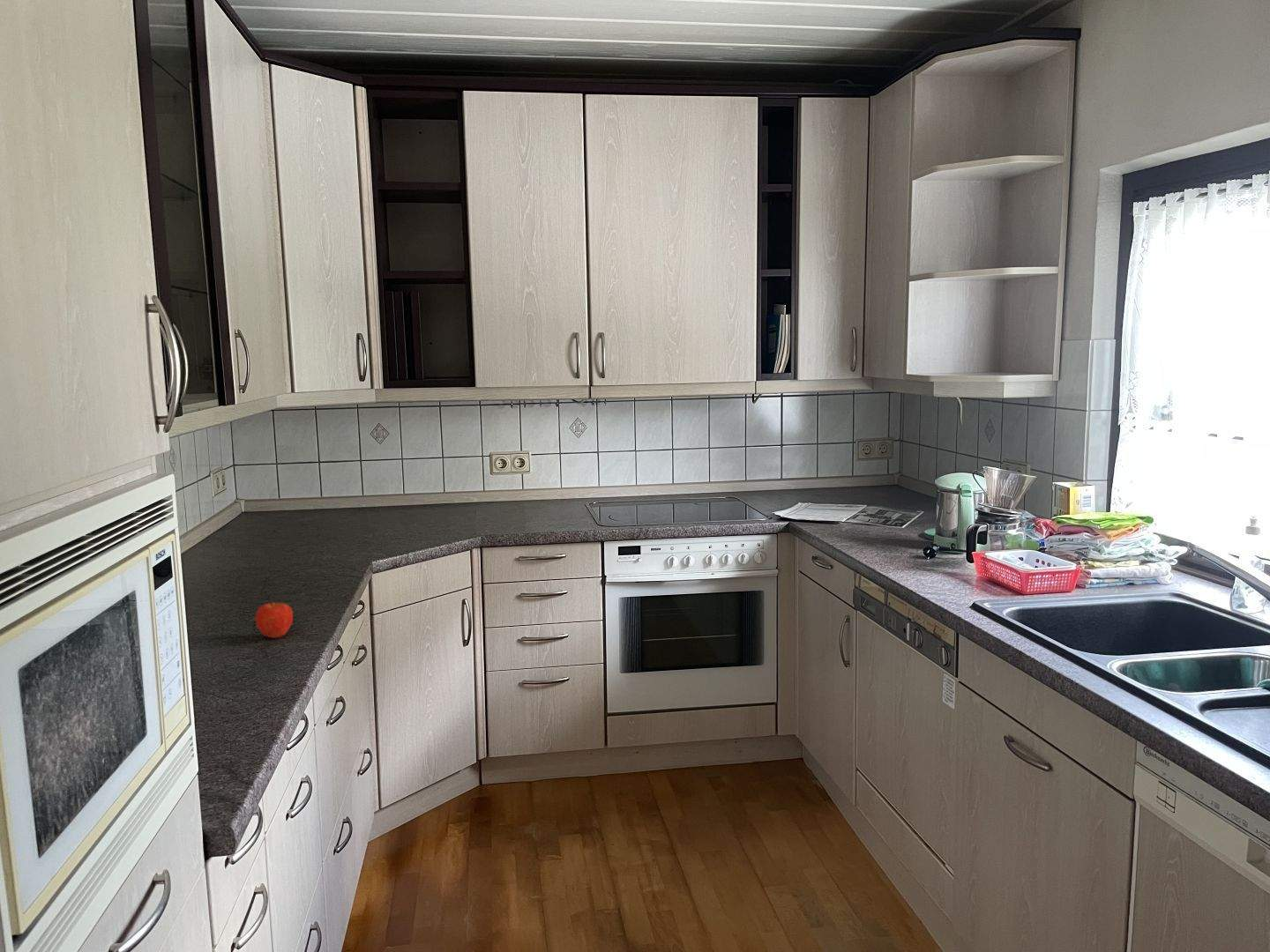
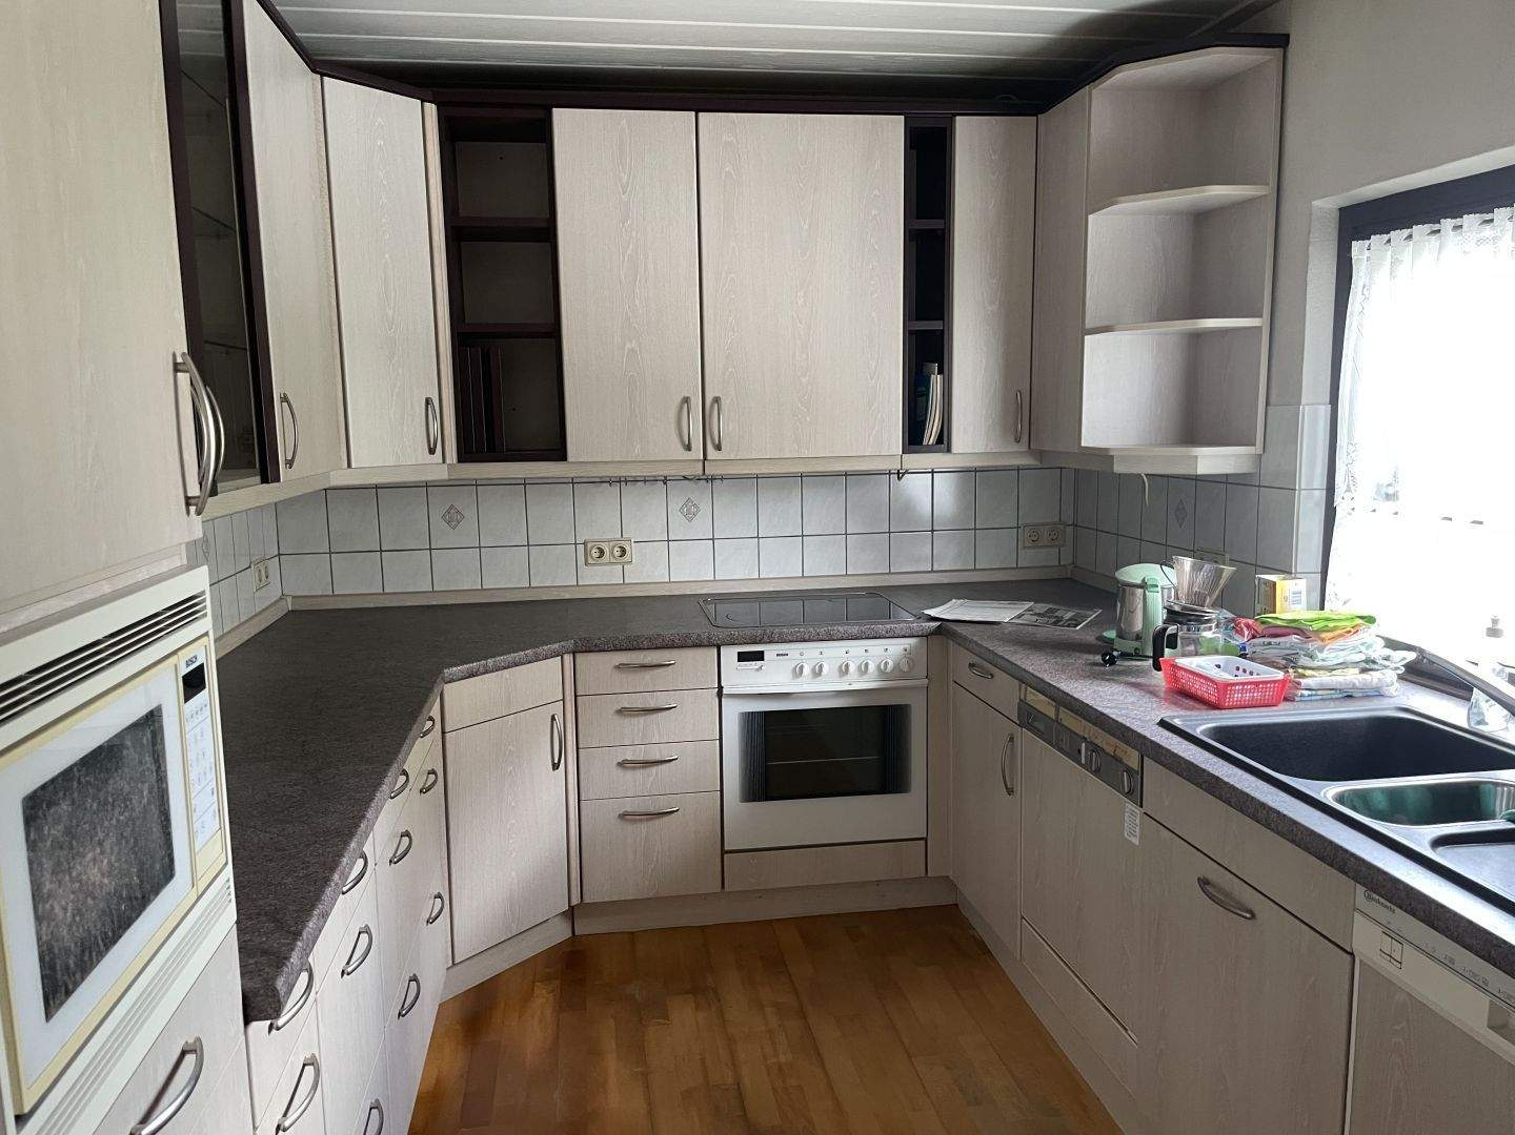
- fruit (274, 618)
